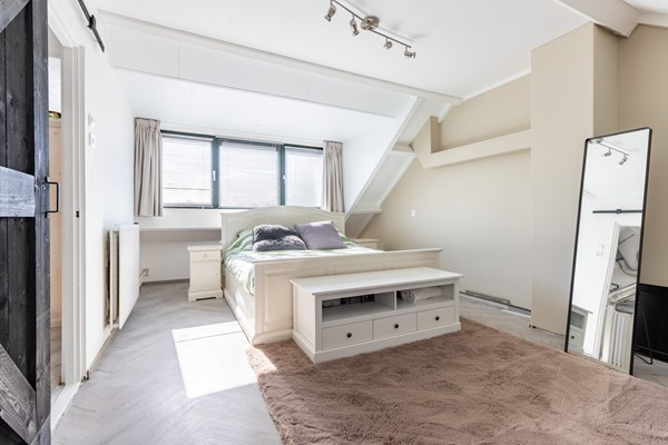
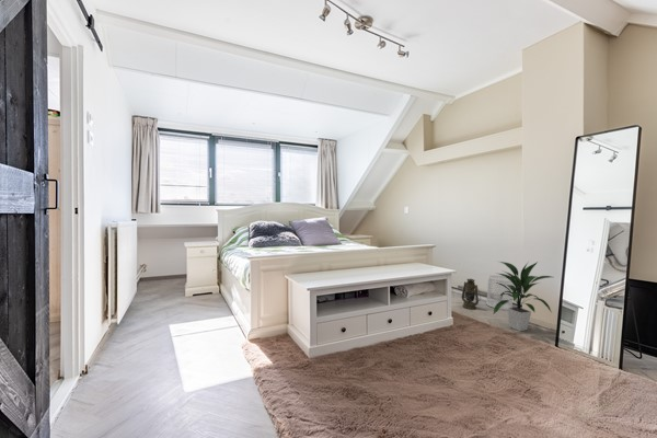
+ wastebasket (499, 291)
+ indoor plant (517, 292)
+ lantern (470, 292)
